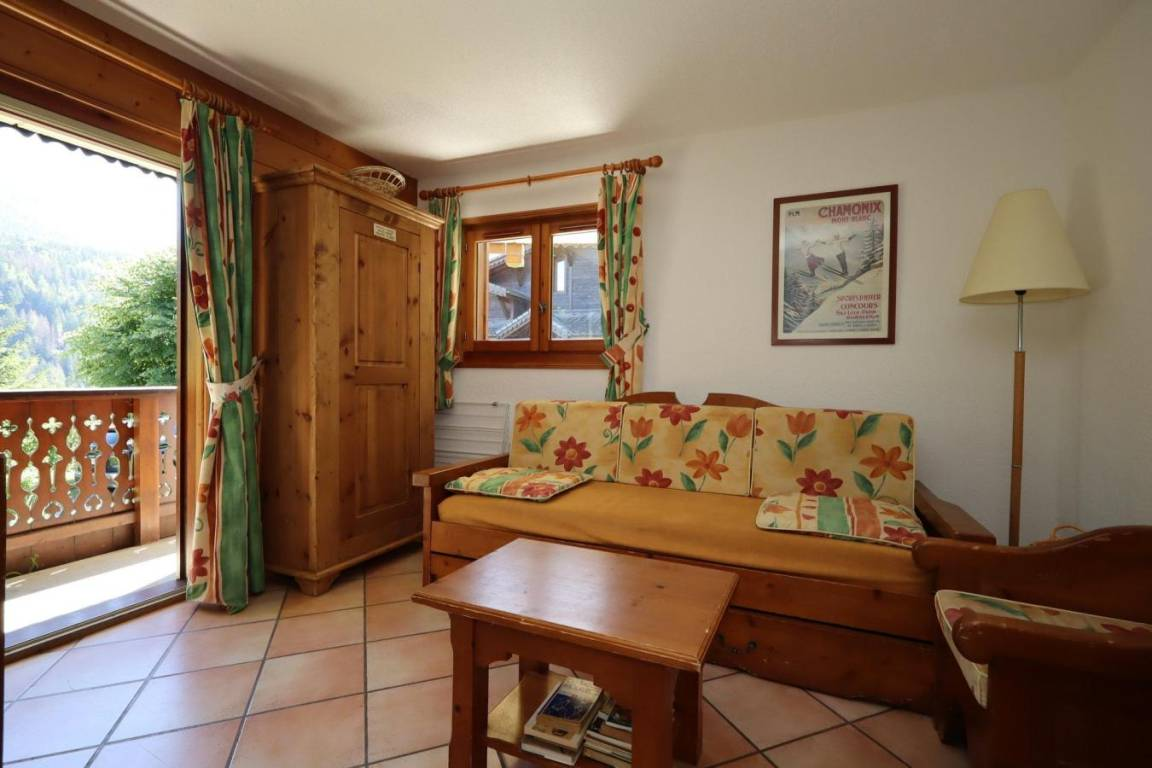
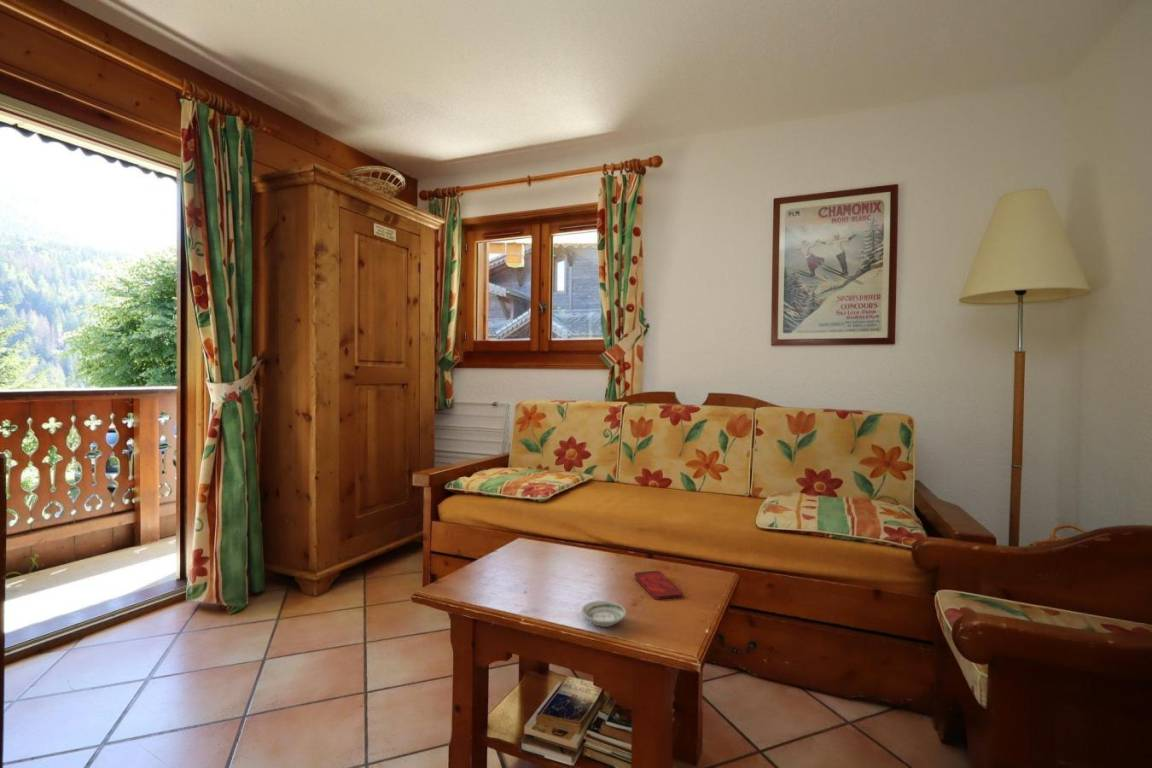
+ smartphone (657, 584)
+ saucer (603, 615)
